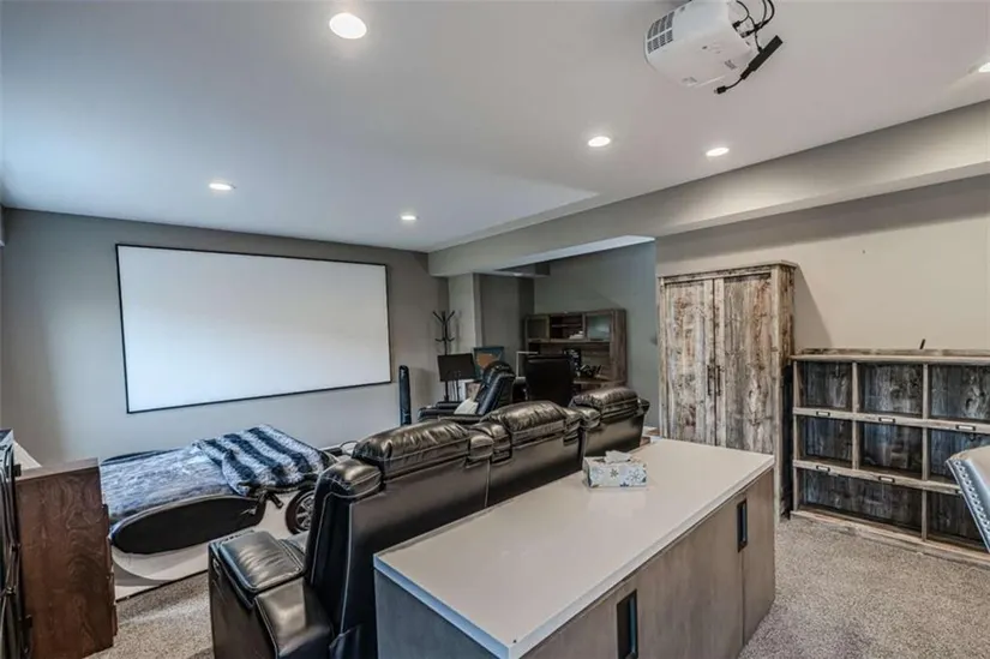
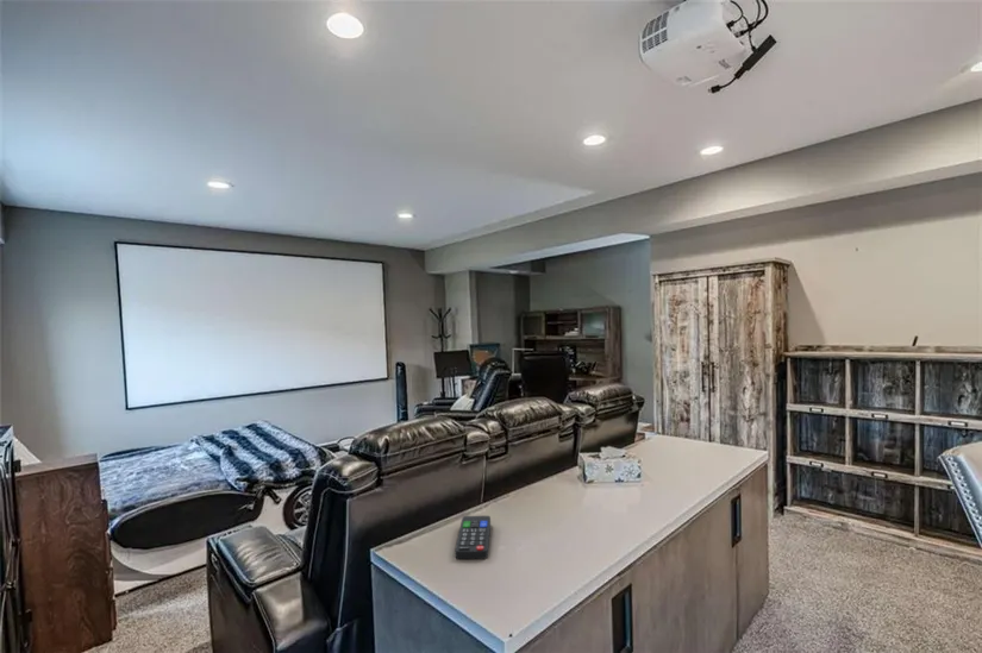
+ remote control (474, 535)
